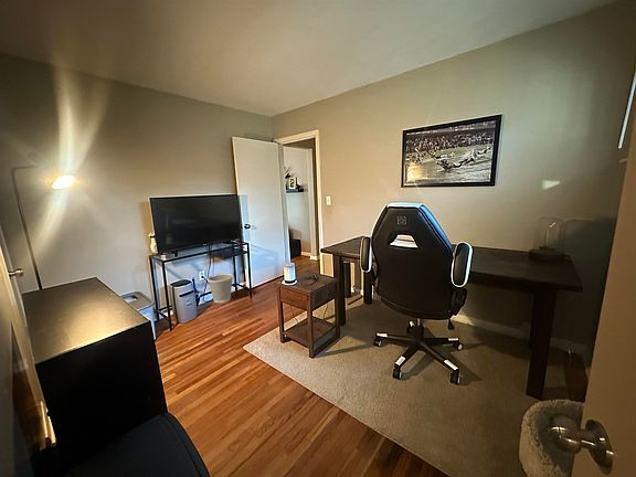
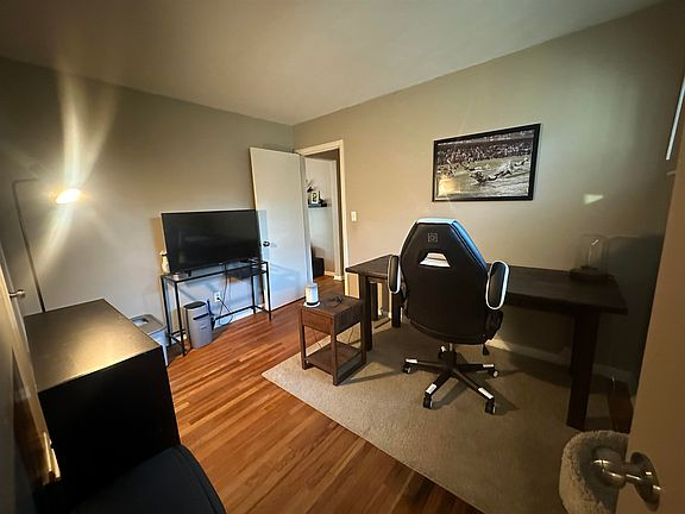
- wastebasket (221, 288)
